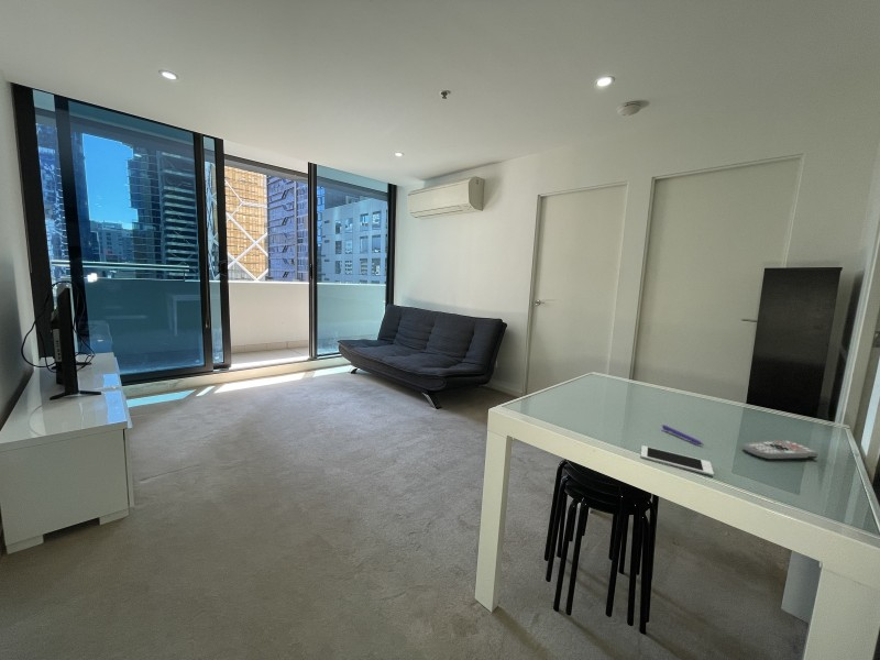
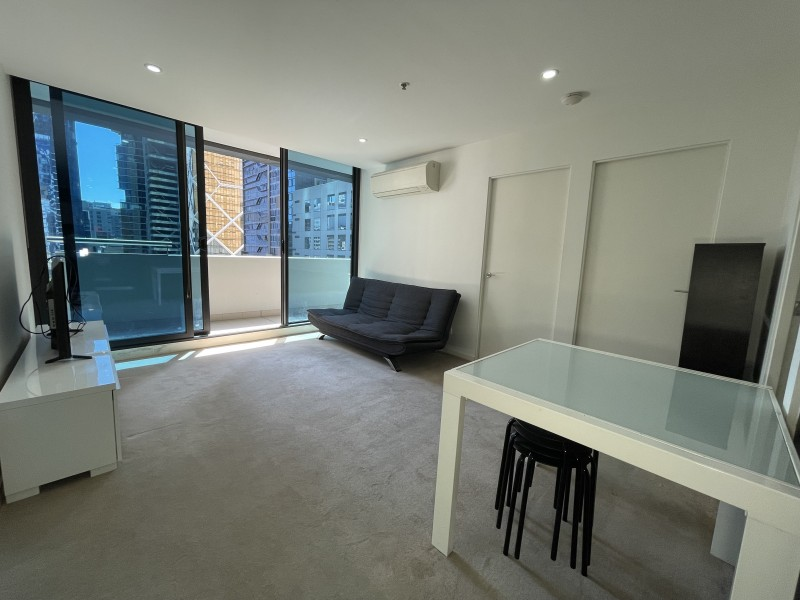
- pen (682, 435)
- cell phone (674, 459)
- remote control (778, 450)
